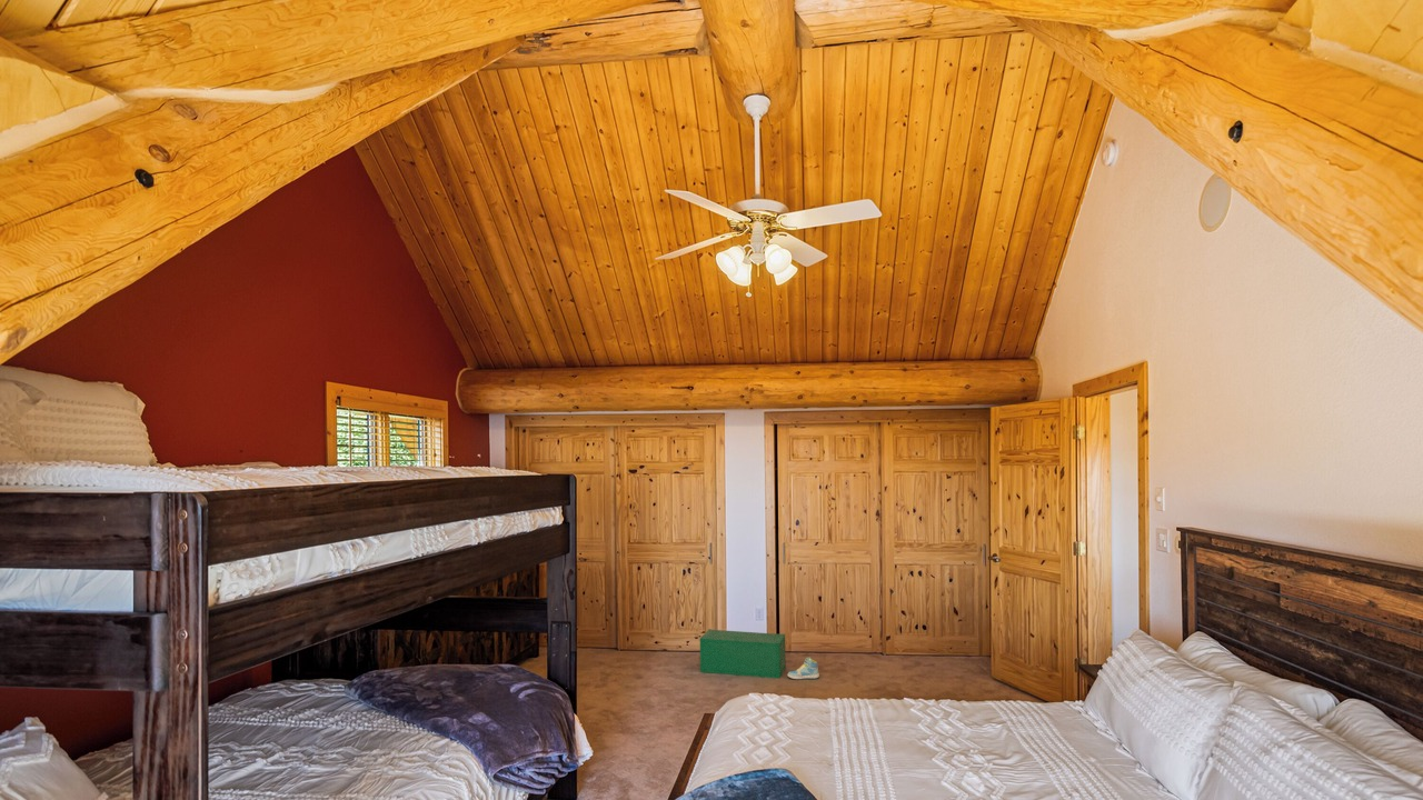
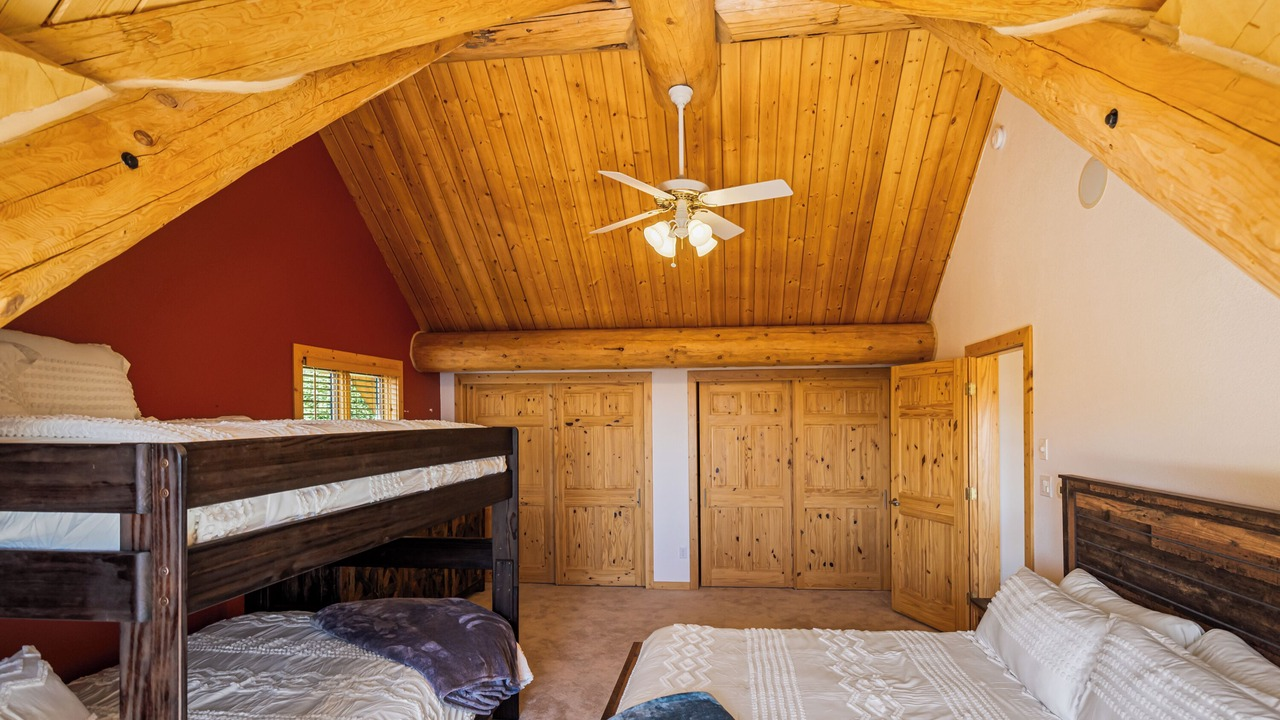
- sneaker (803, 667)
- storage bin (743, 652)
